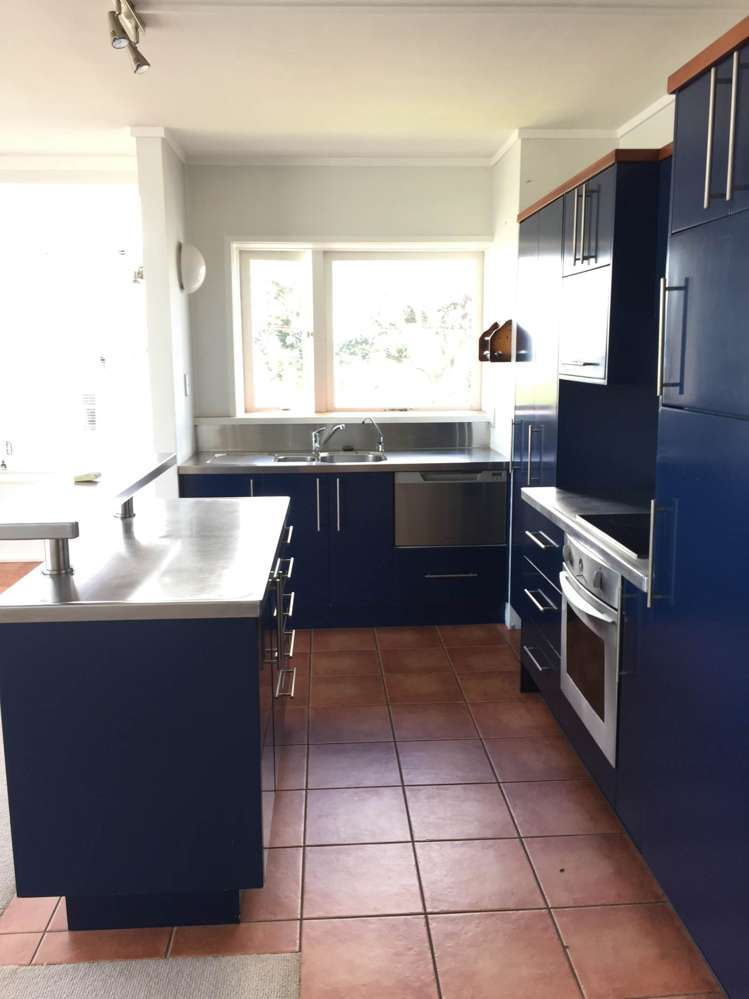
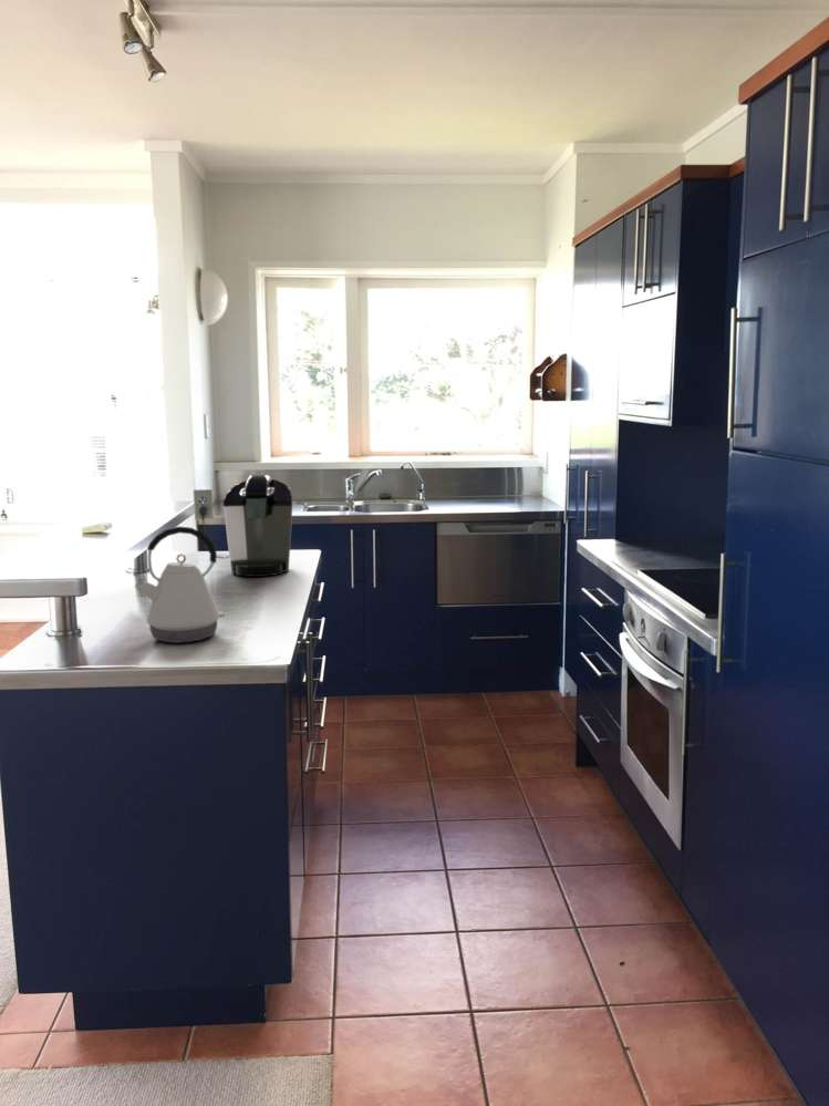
+ kettle (178, 581)
+ coffee maker (240, 523)
